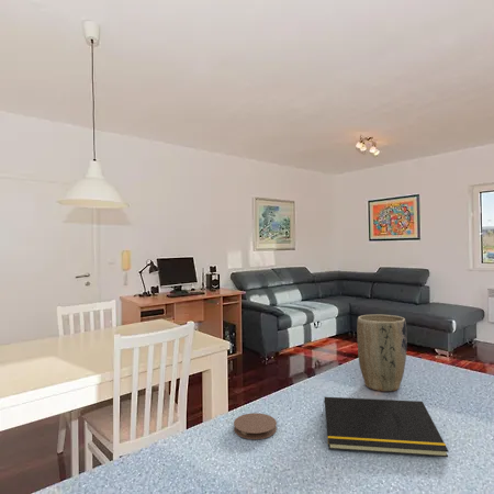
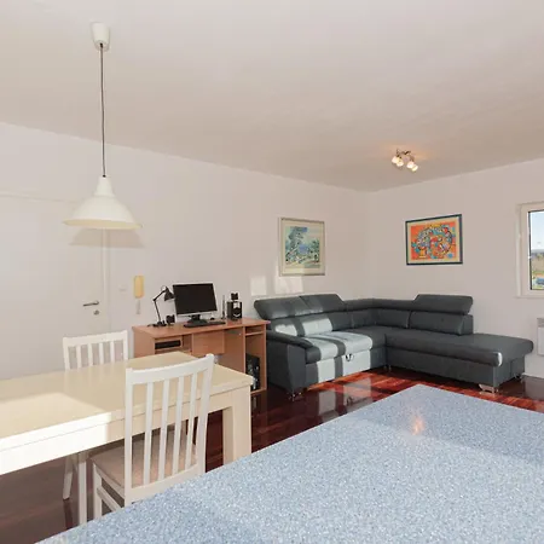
- plant pot (381, 351)
- notepad (379, 423)
- coaster (255, 425)
